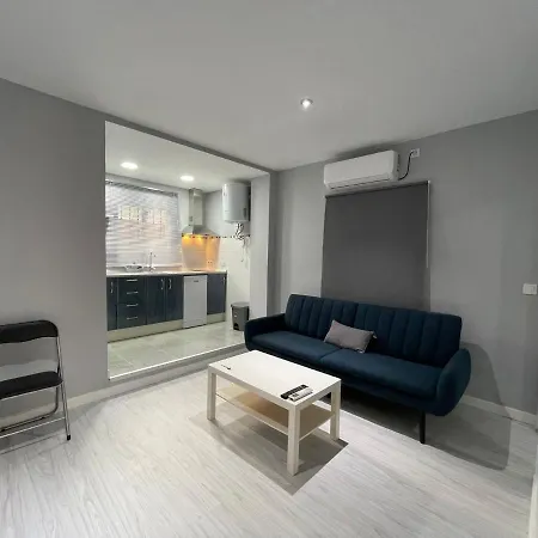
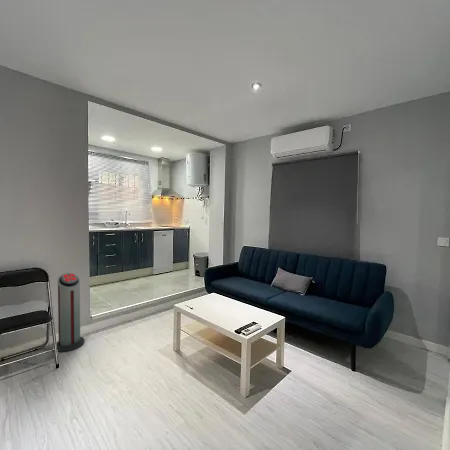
+ air purifier (69, 309)
